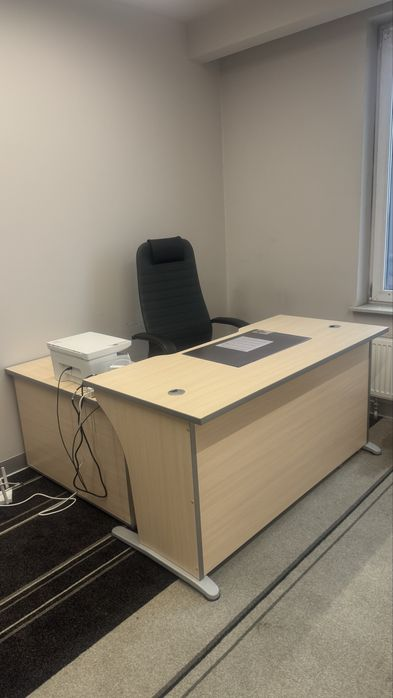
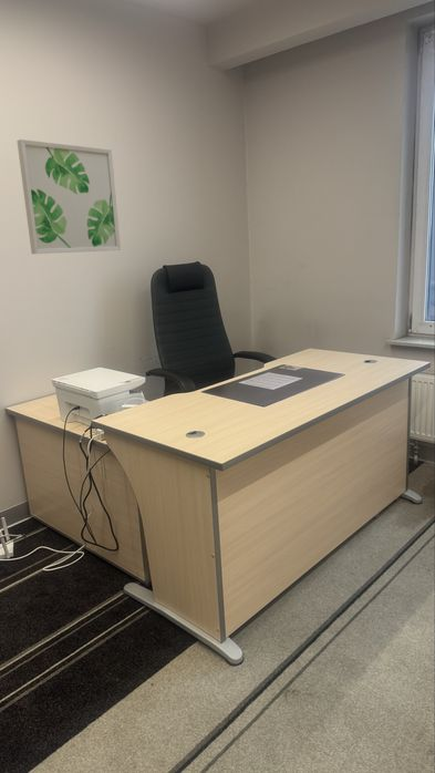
+ wall art (73, 199)
